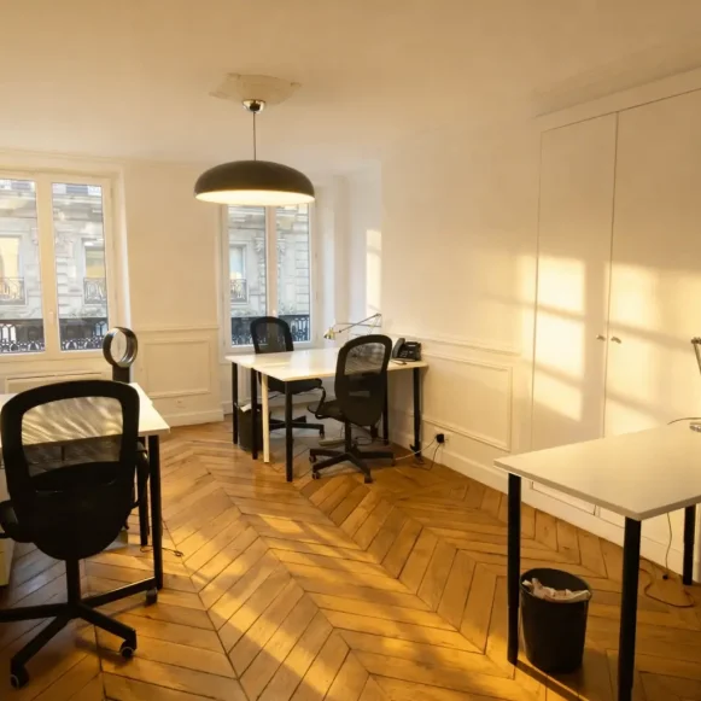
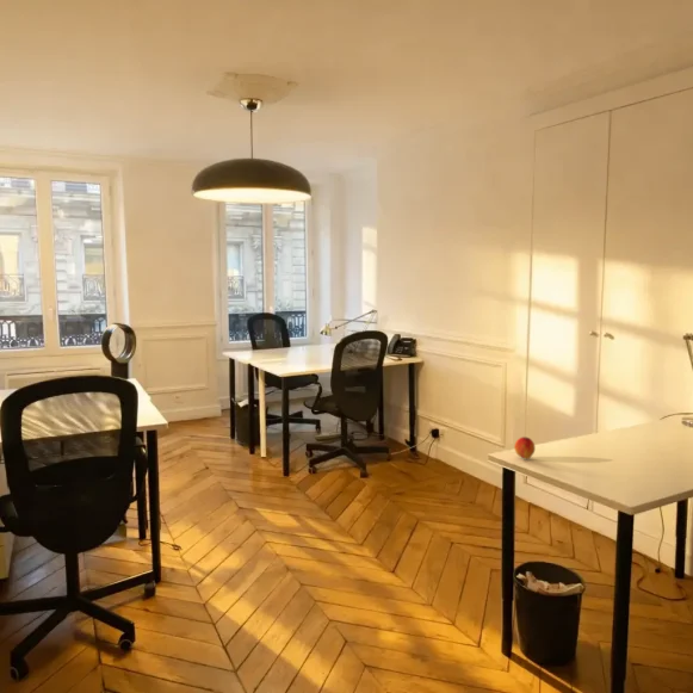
+ peach (524, 447)
